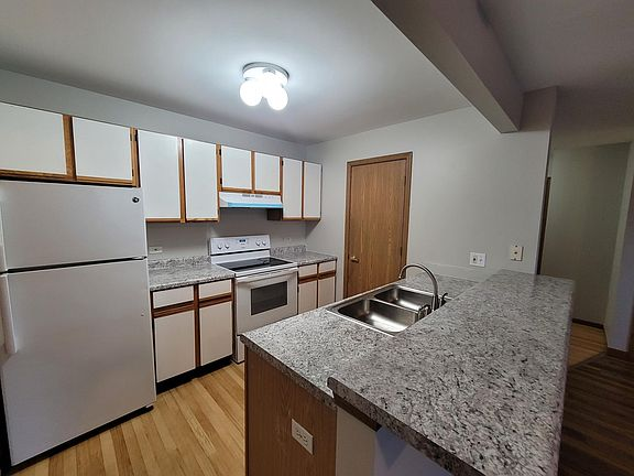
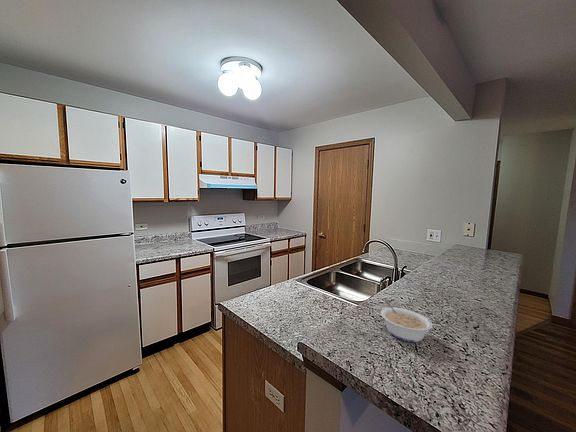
+ legume (403, 323)
